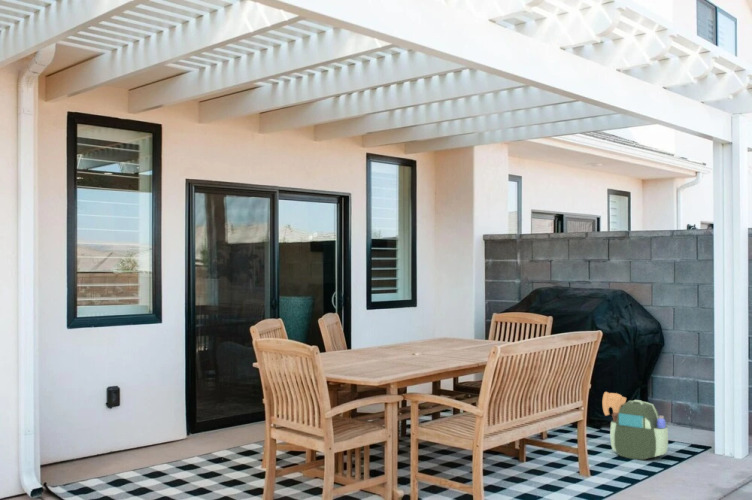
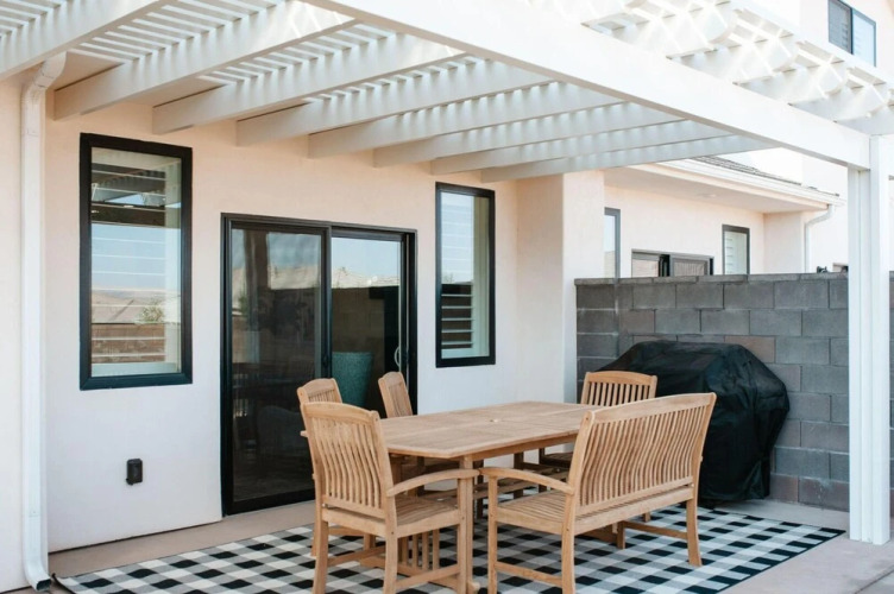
- backpack (635, 424)
